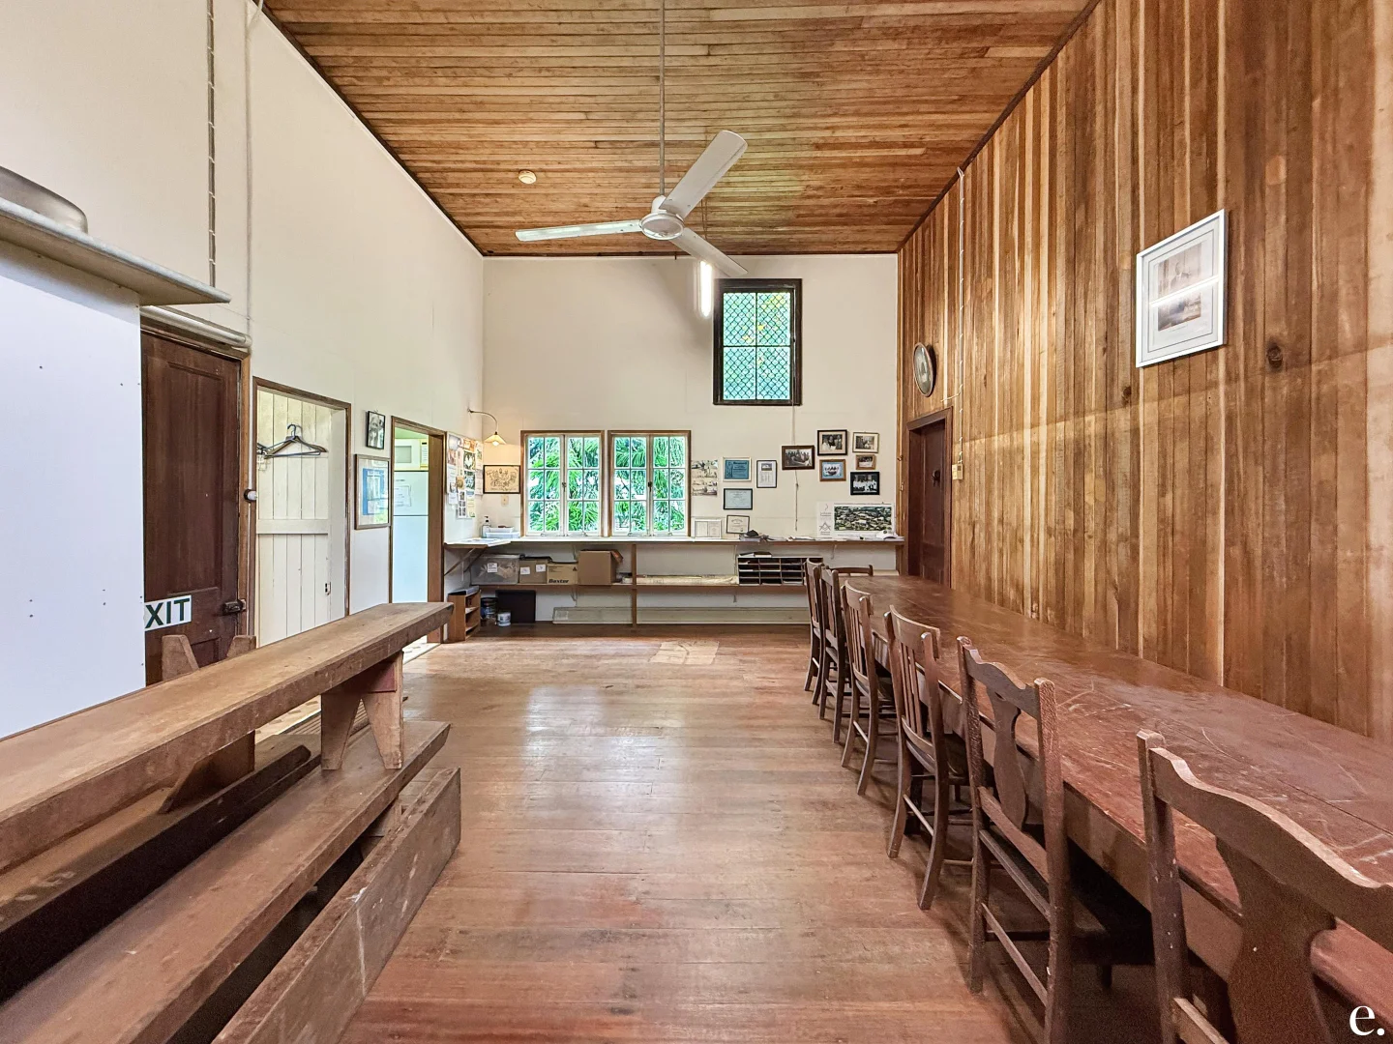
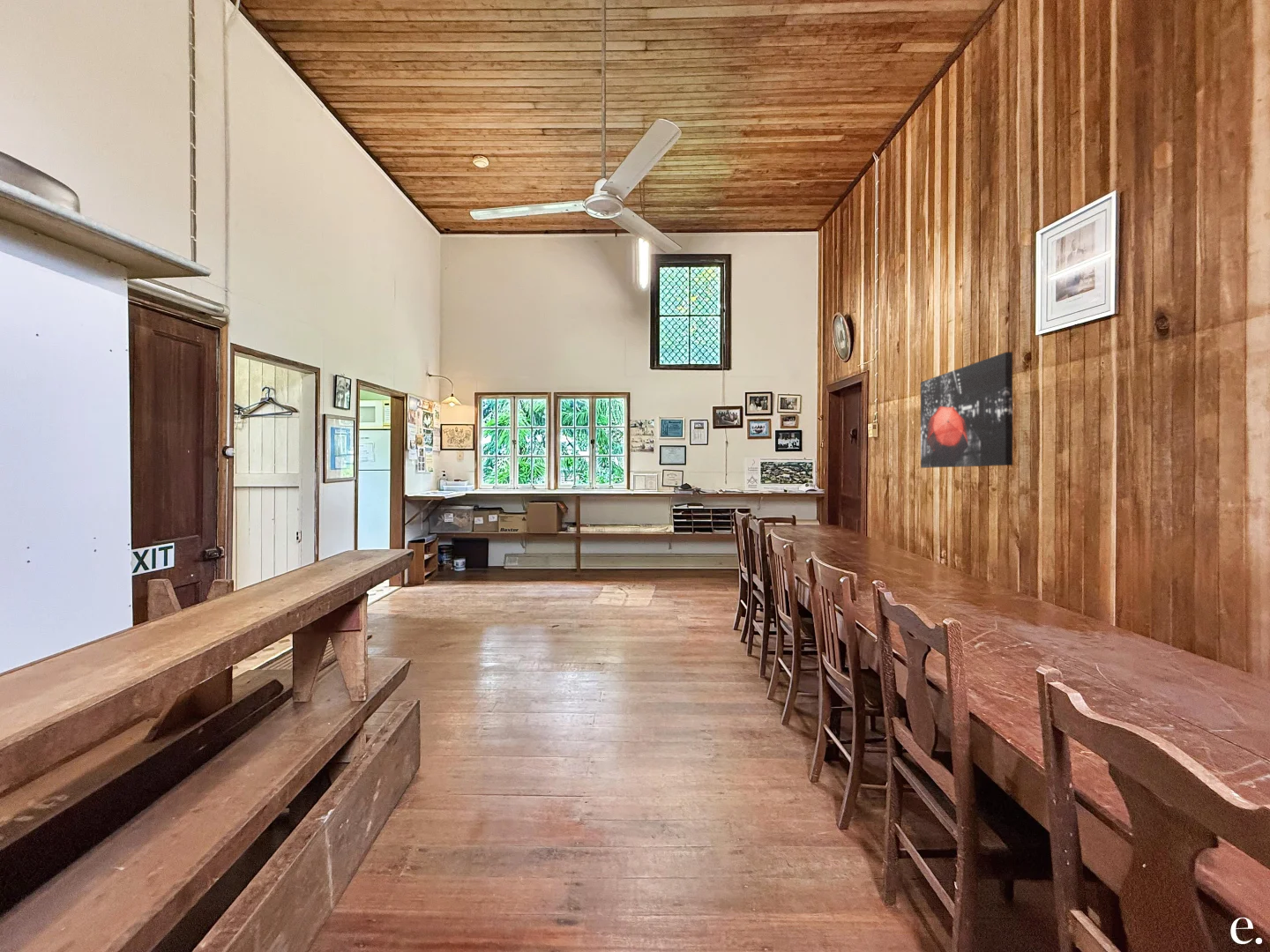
+ wall art (960, 418)
